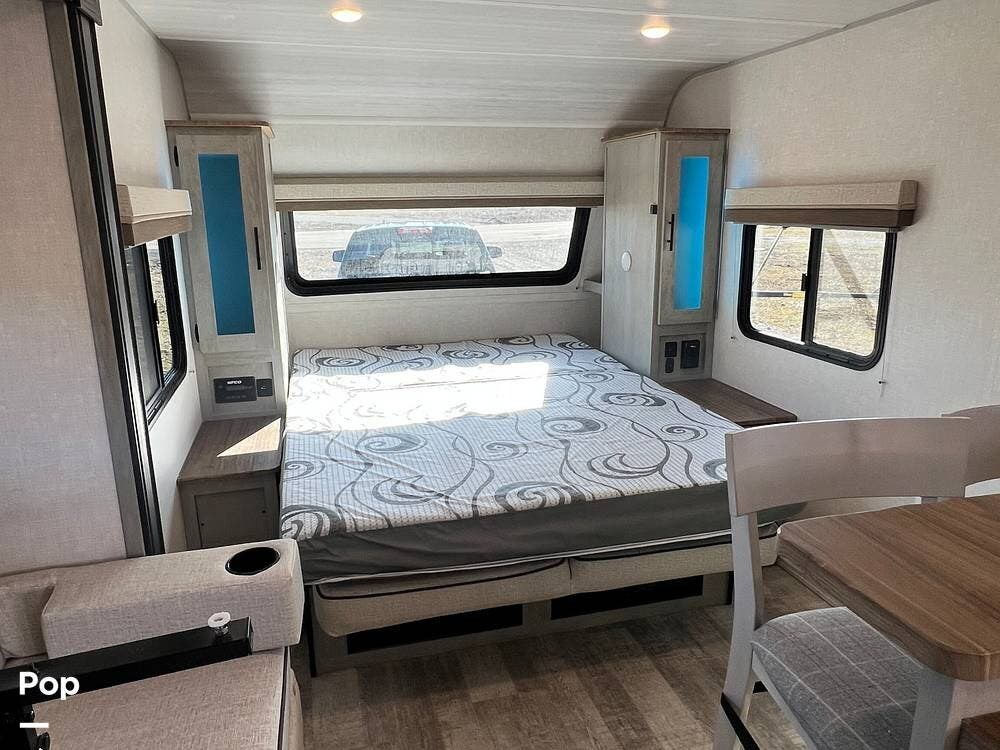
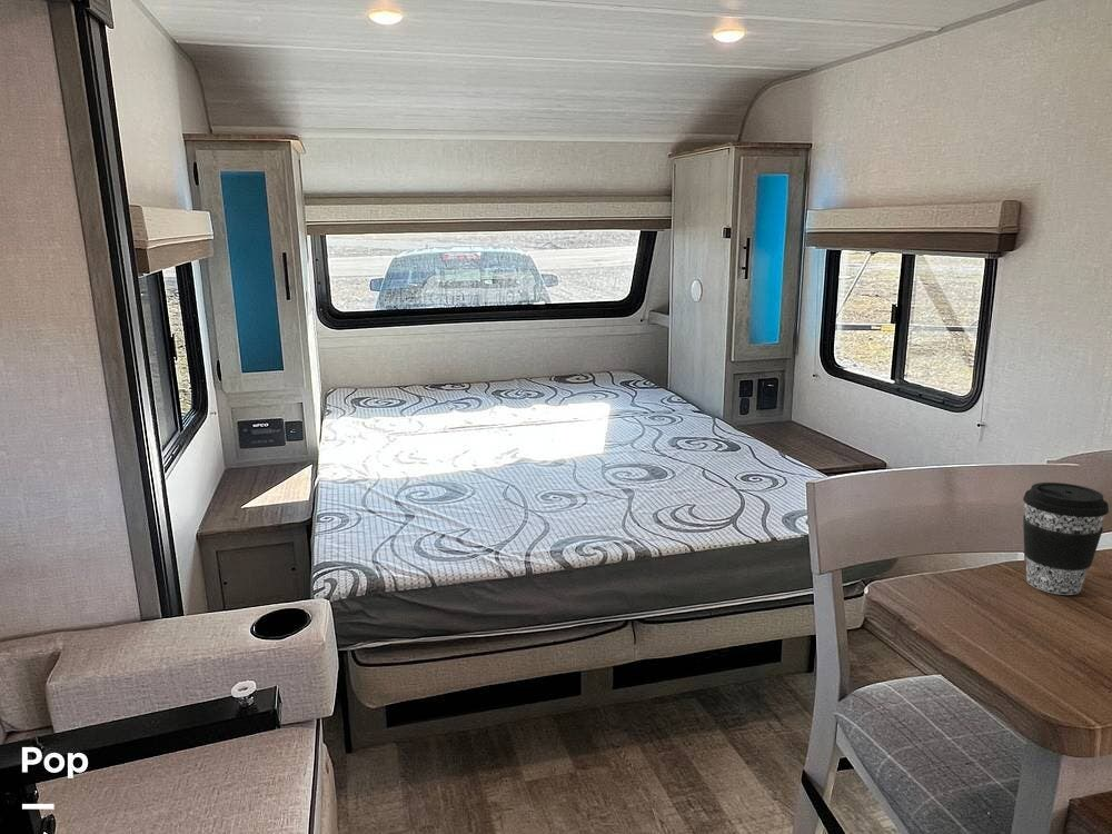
+ coffee cup (1060, 538)
